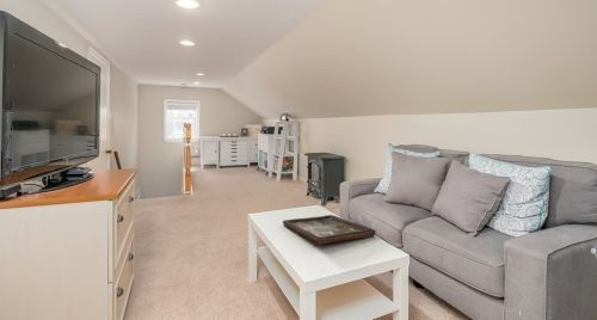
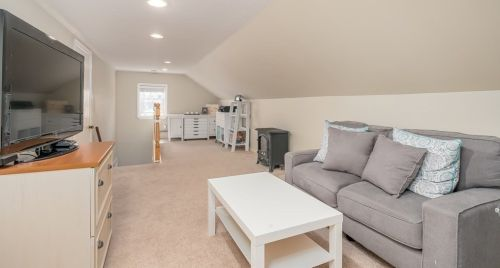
- decorative tray (326, 227)
